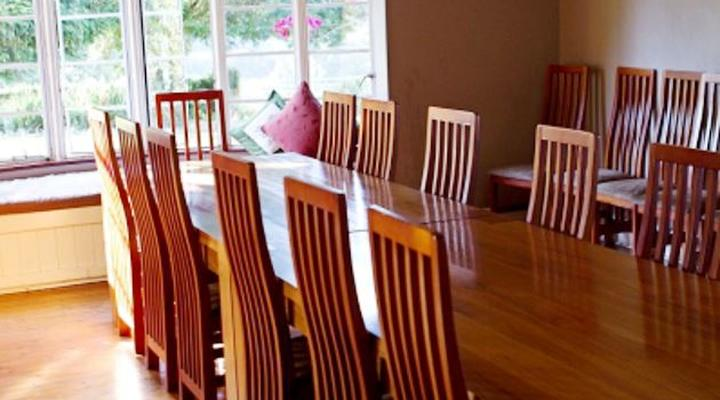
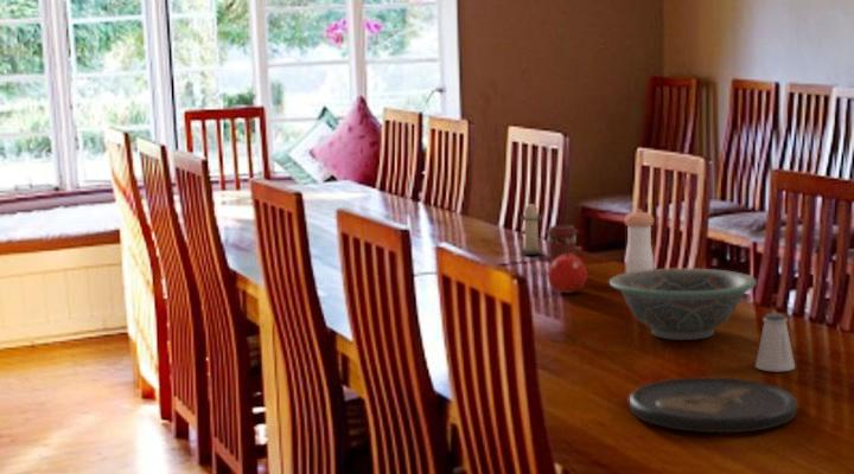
+ pepper shaker (639, 248)
+ saltshaker (775, 340)
+ apple (567, 270)
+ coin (712, 403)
+ candle (530, 226)
+ decorative bowl (682, 306)
+ coffee cup (562, 249)
